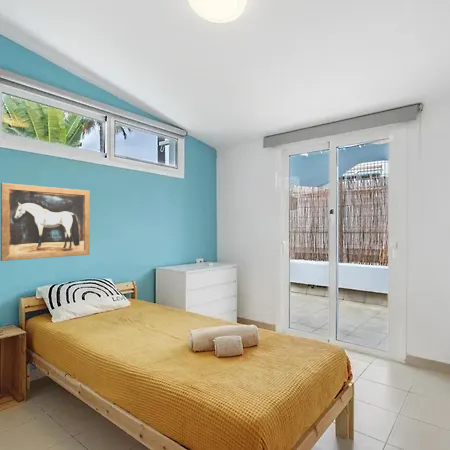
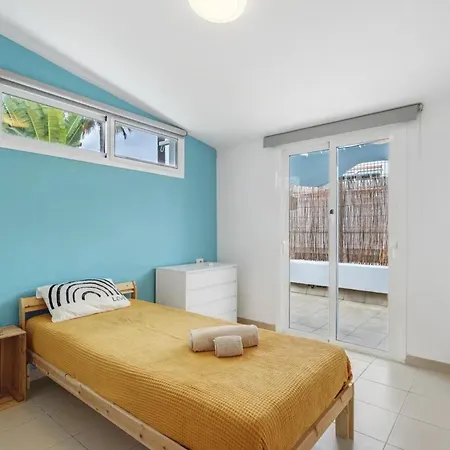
- wall art (49, 222)
